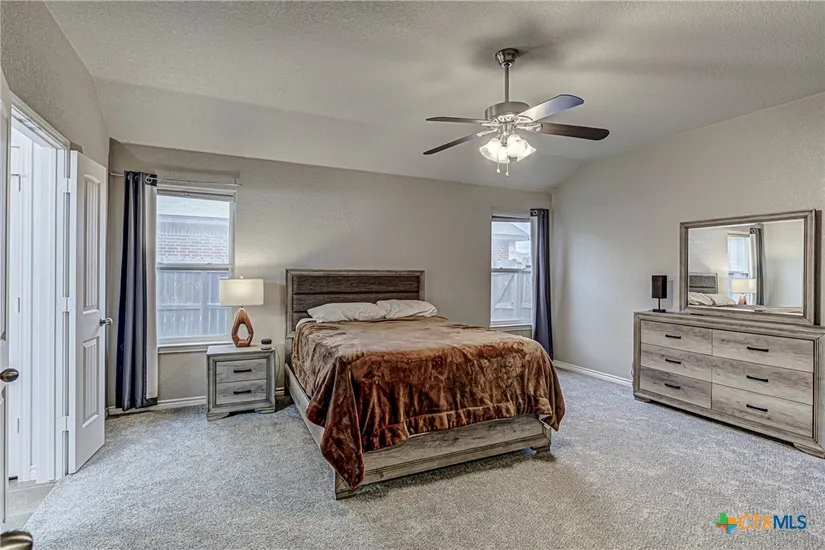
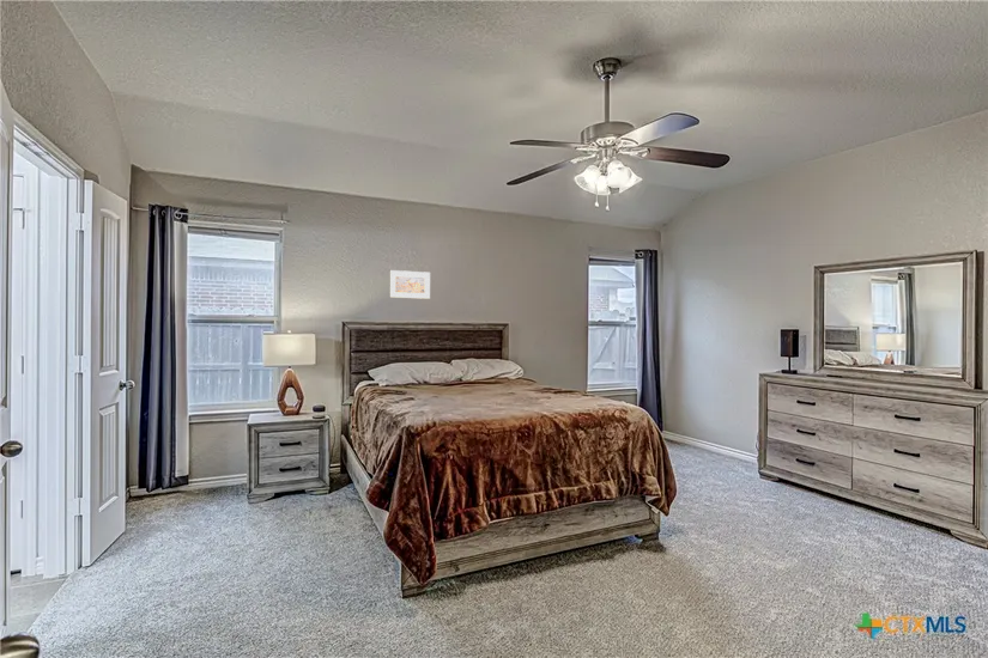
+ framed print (410, 285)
